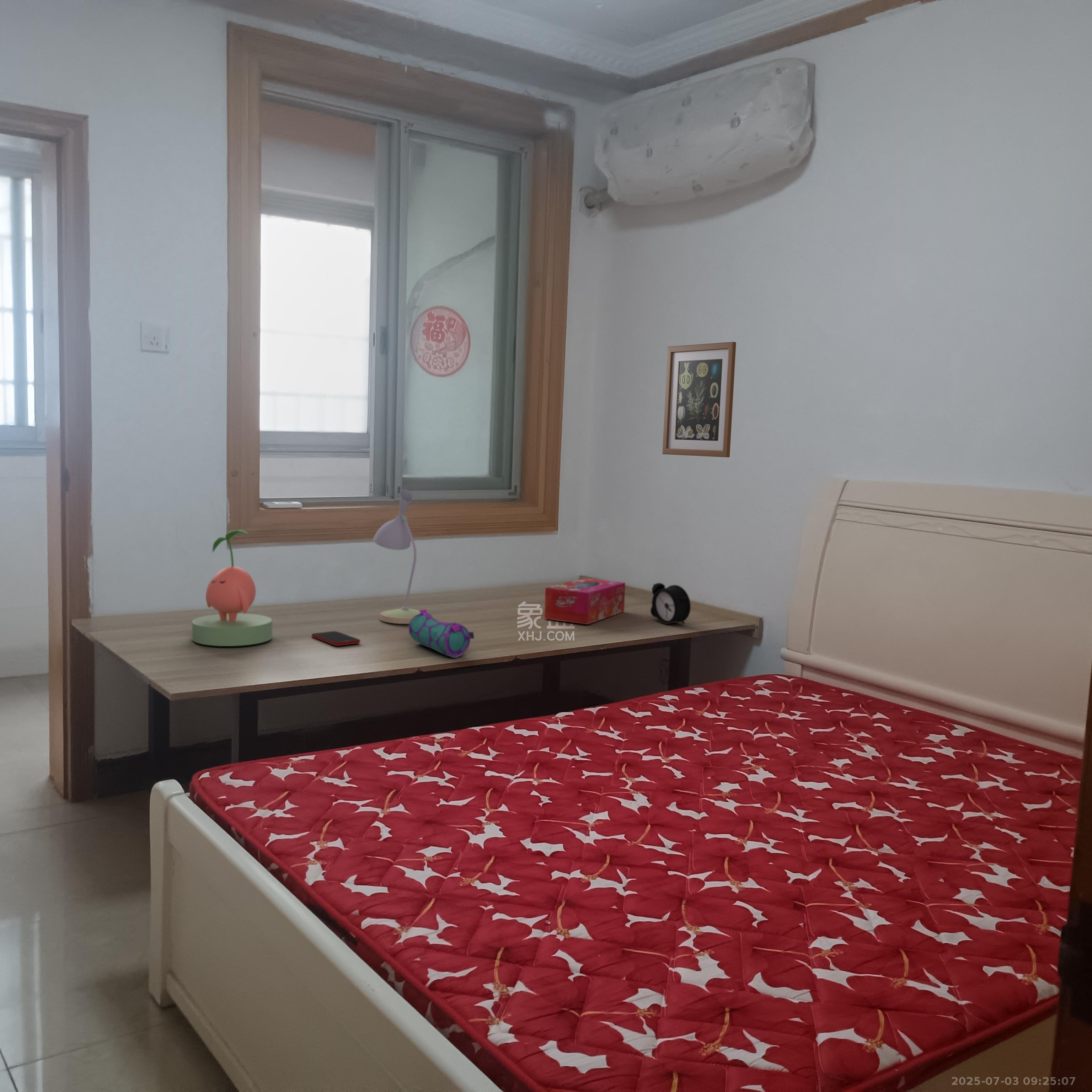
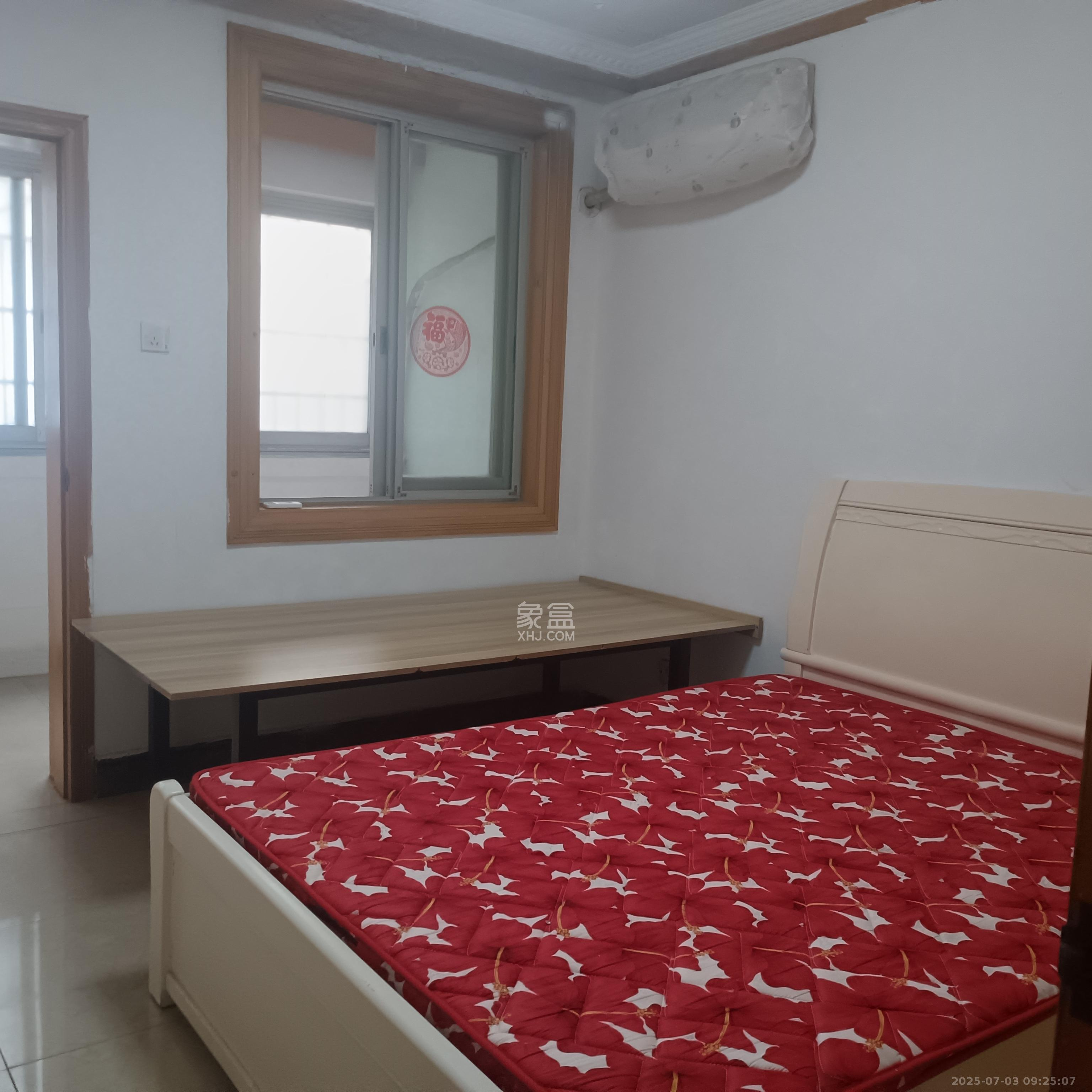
- cell phone (336, 638)
- alarm clock (669, 604)
- plant (232, 584)
- pencil case (439, 633)
- wall art (697, 400)
- tissue box (586, 600)
- desk lamp (400, 550)
